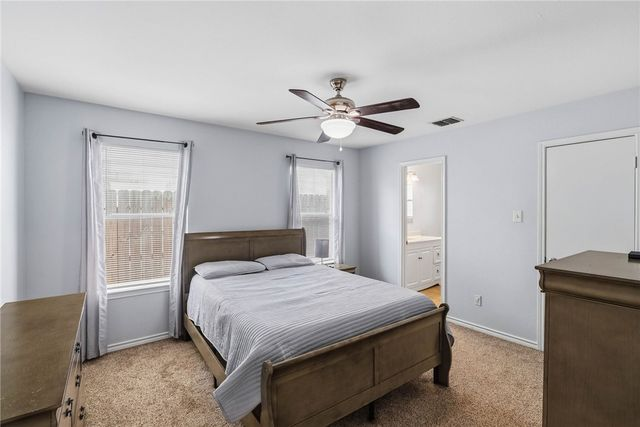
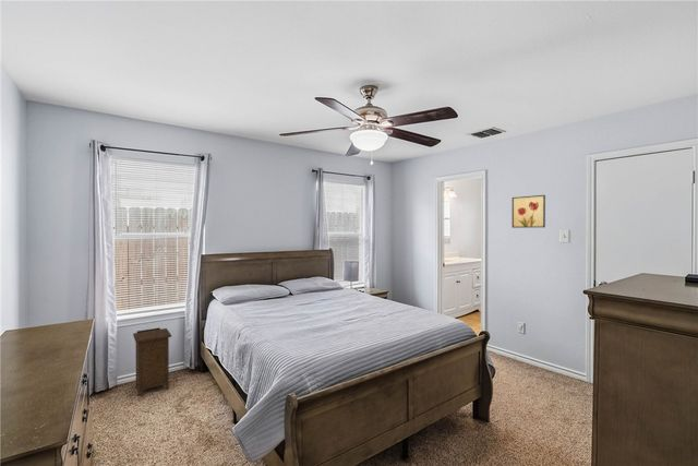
+ nightstand (151, 358)
+ wall art (528, 212)
